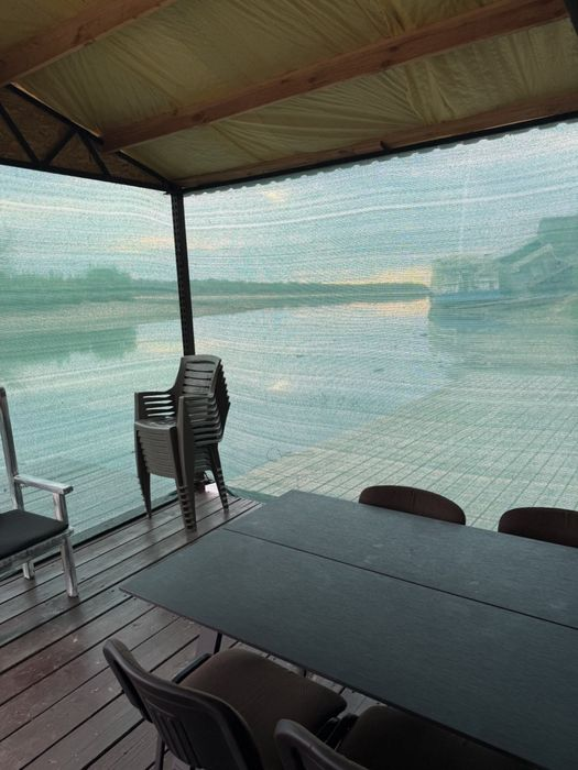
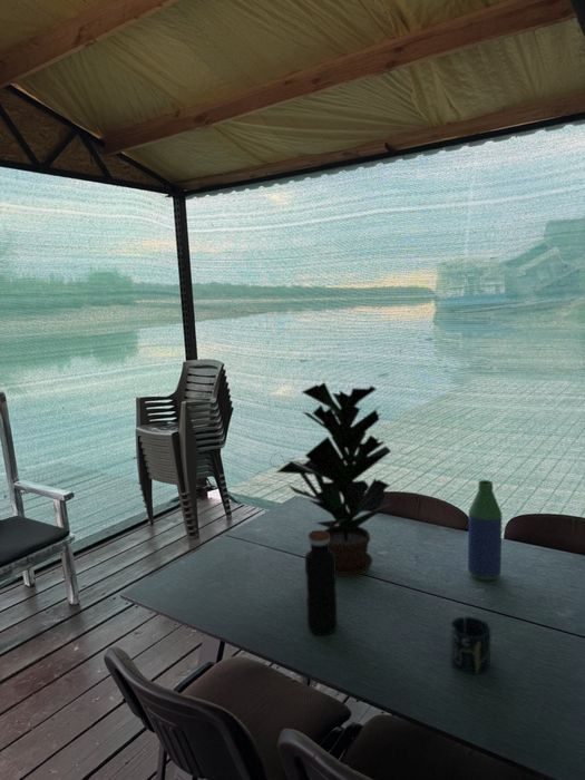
+ water bottle (320, 581)
+ potted plant (332, 477)
+ bottle (485, 529)
+ cup (472, 641)
